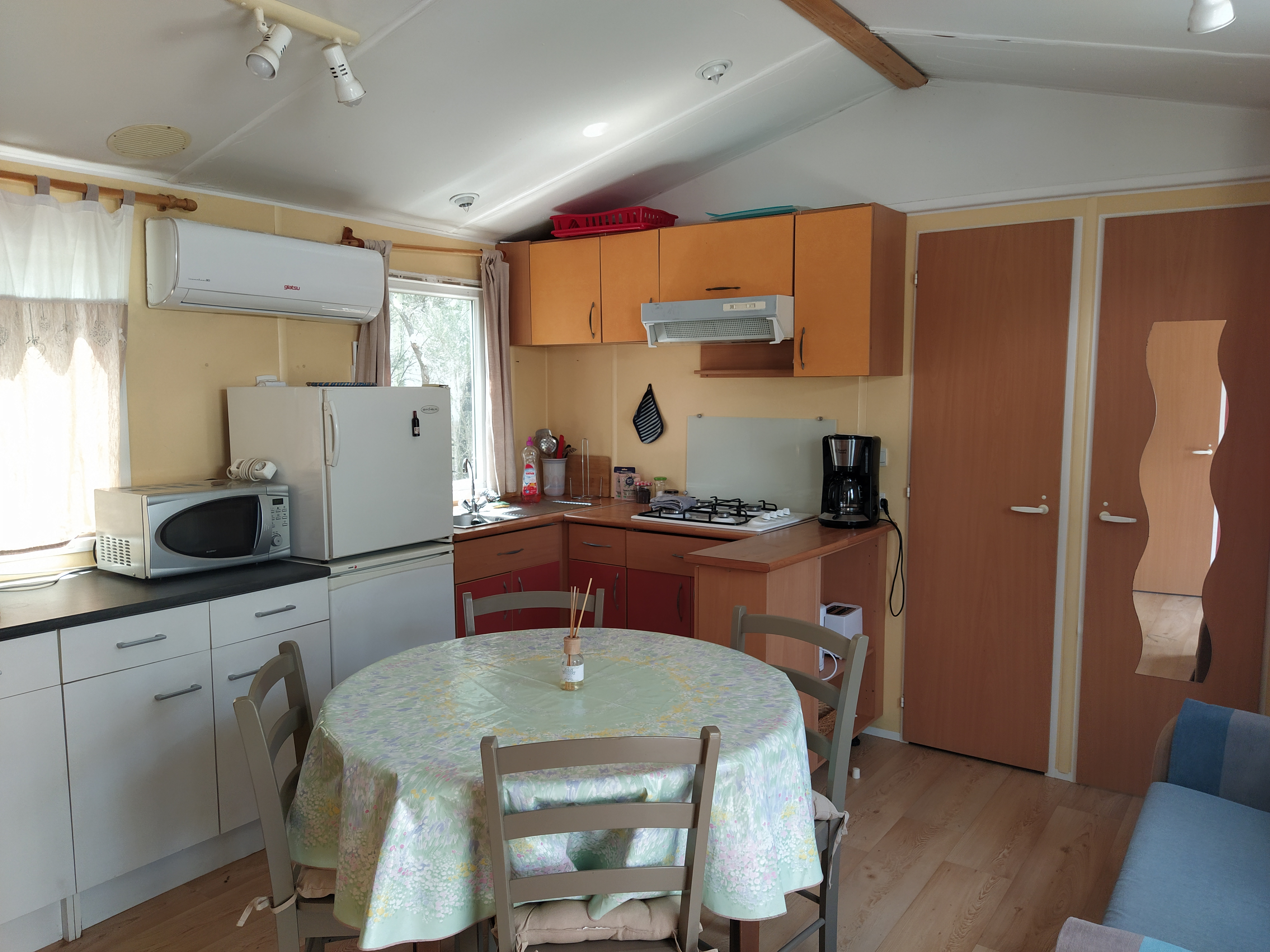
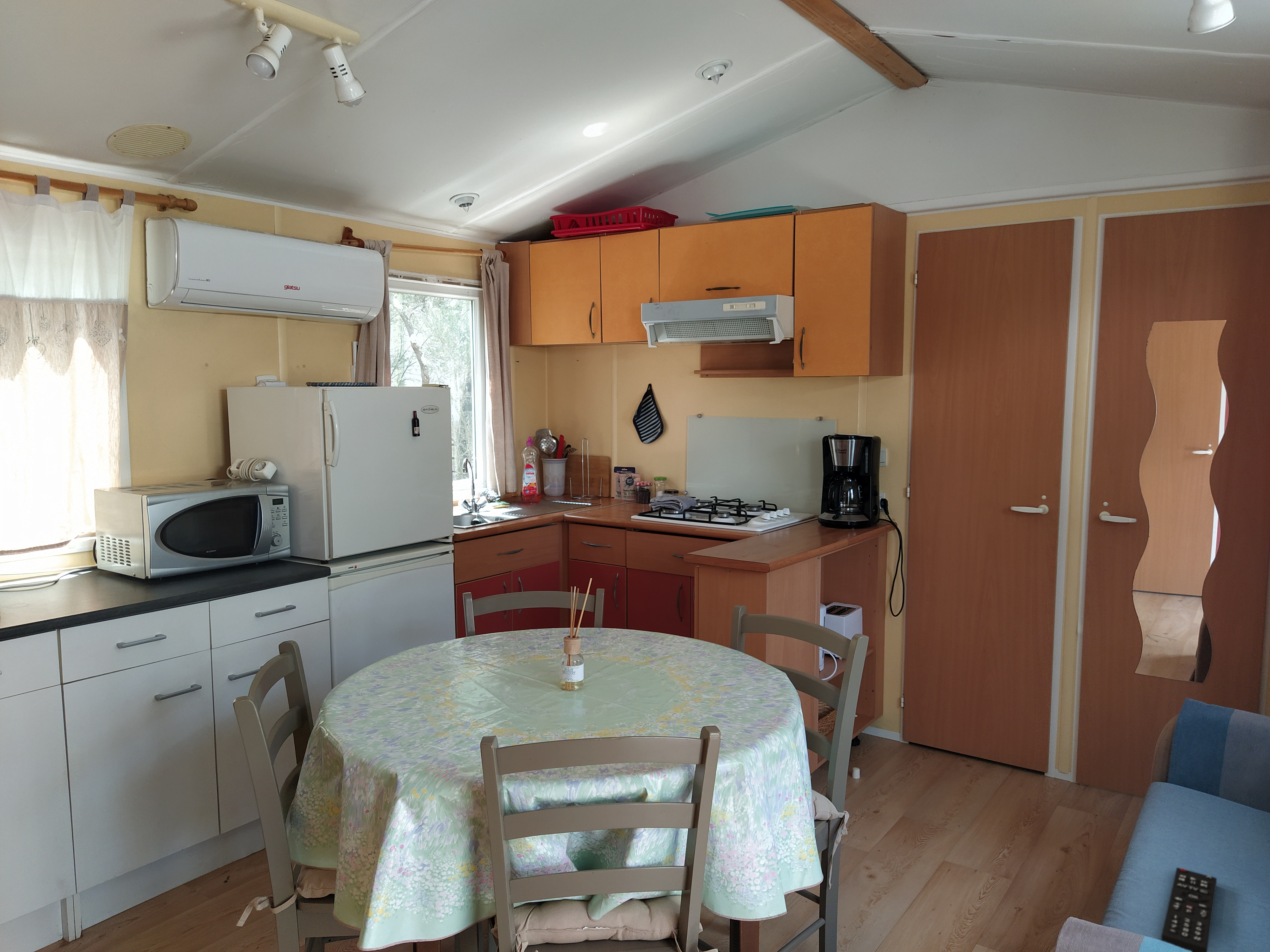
+ remote control (1190, 907)
